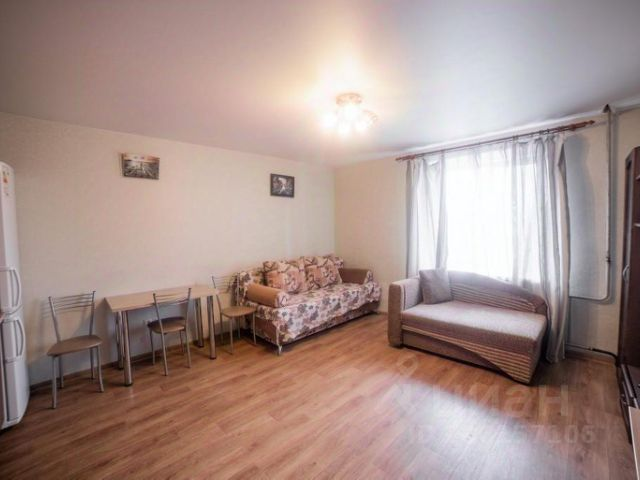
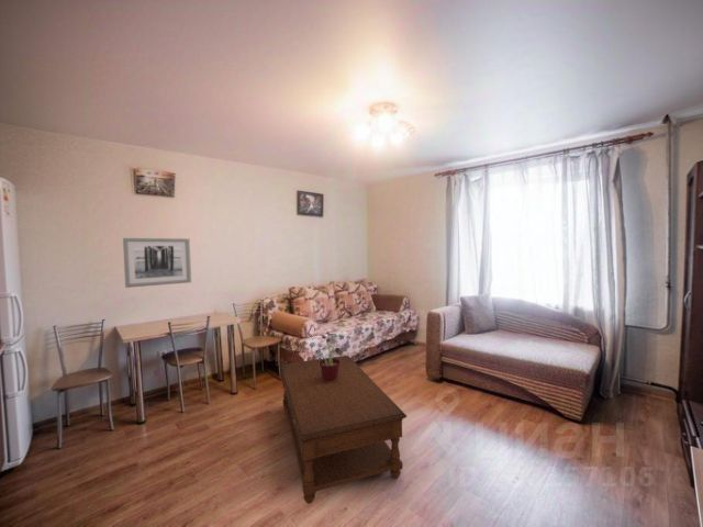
+ wall art (159, 261)
+ potted plant (330, 352)
+ coffee table (331, 411)
